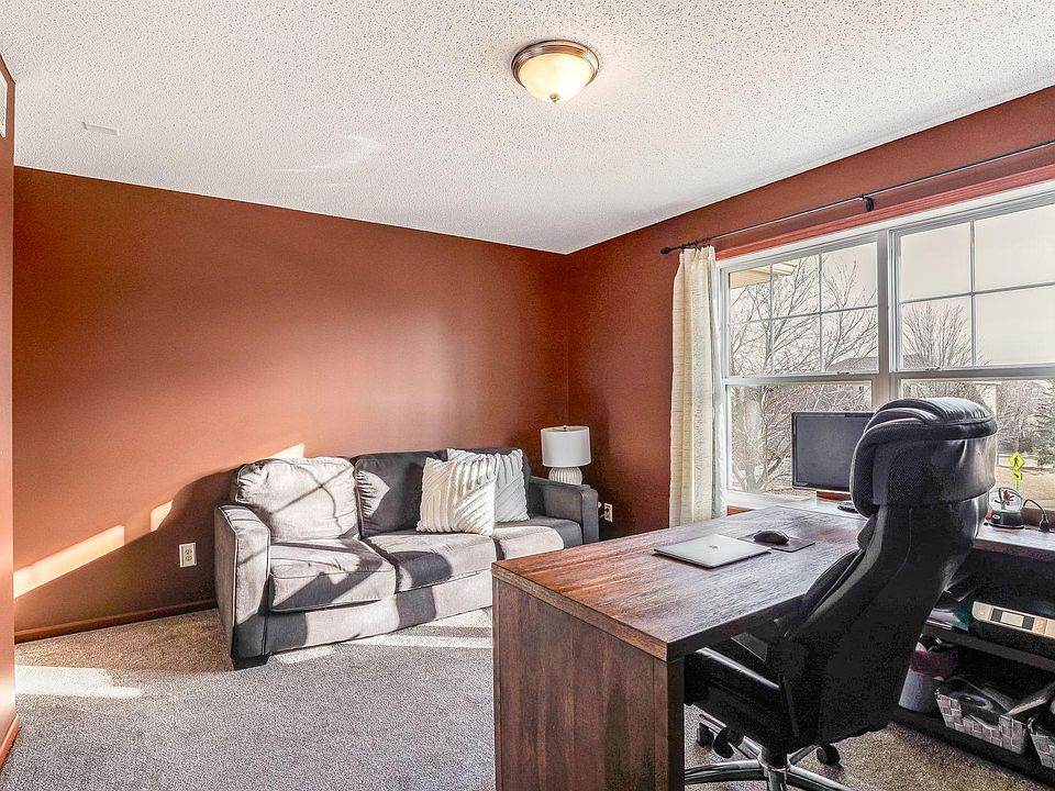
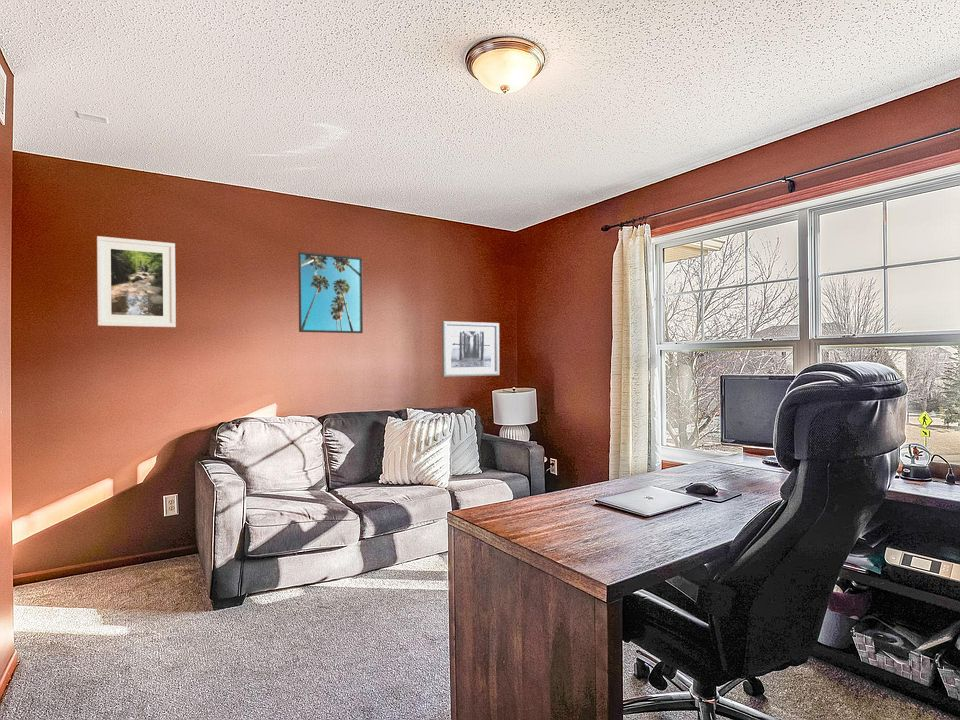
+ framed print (137, 283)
+ wall art (471, 349)
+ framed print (331, 293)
